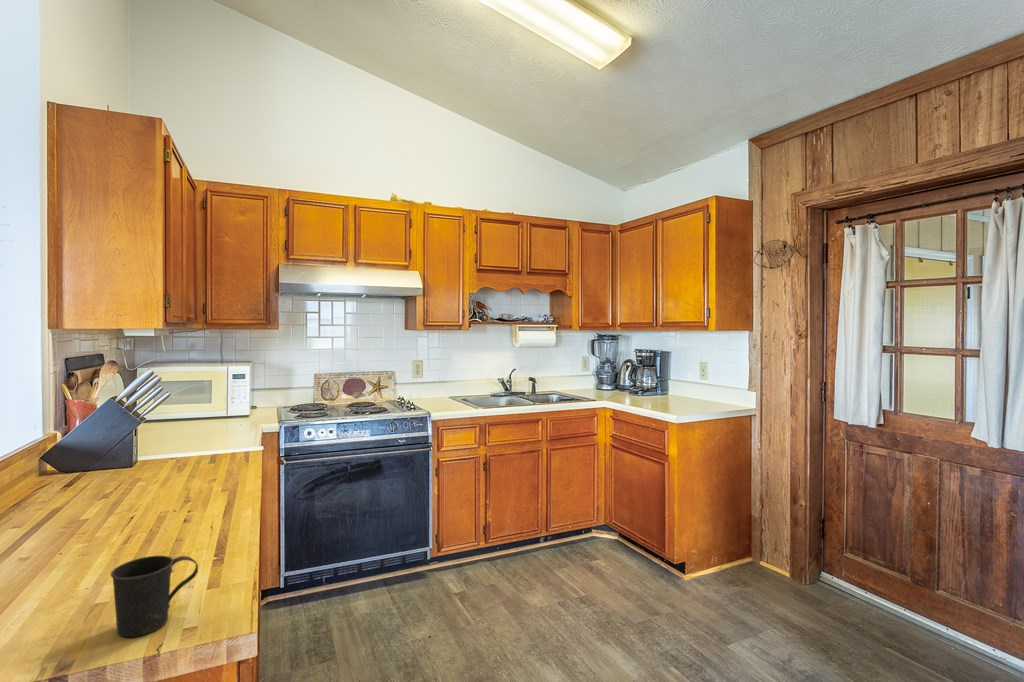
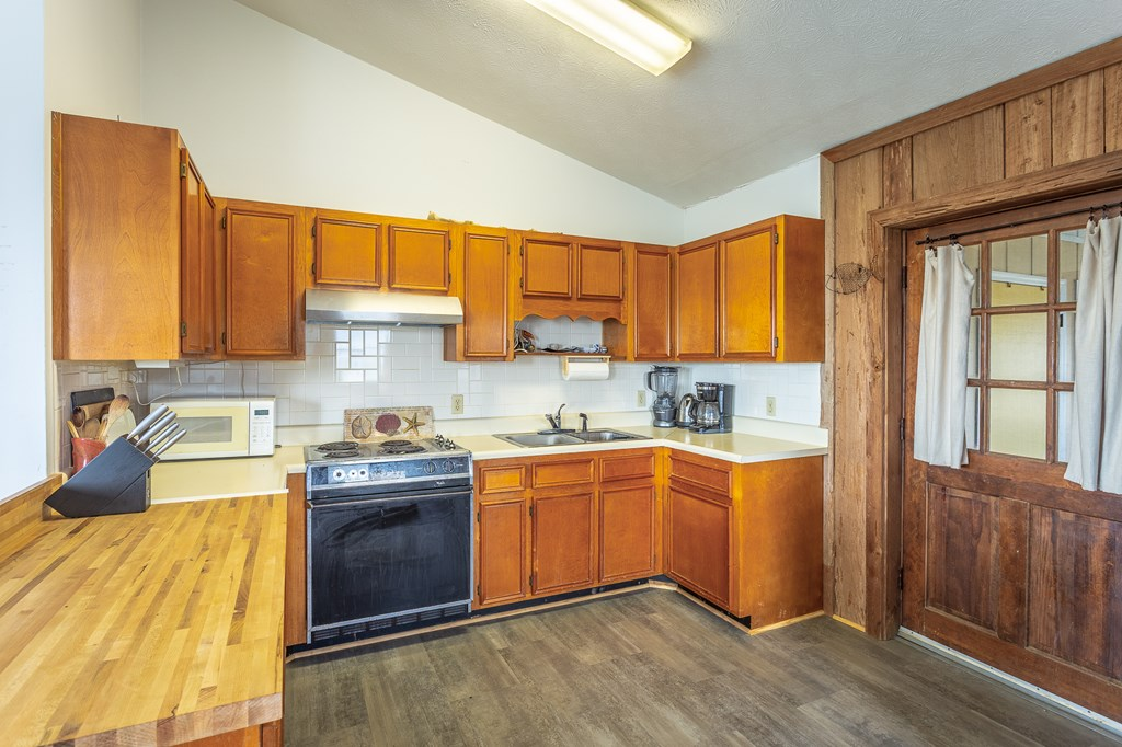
- mug (156, 592)
